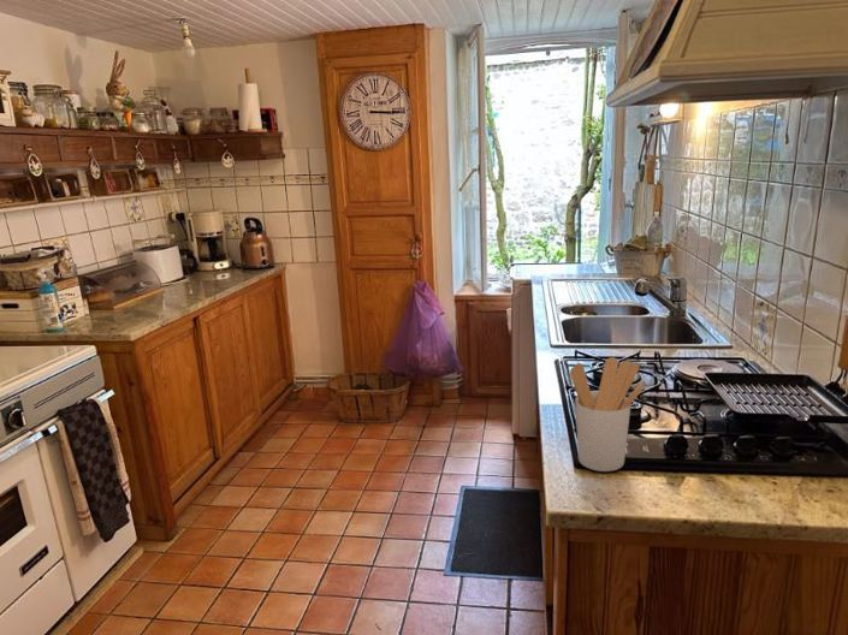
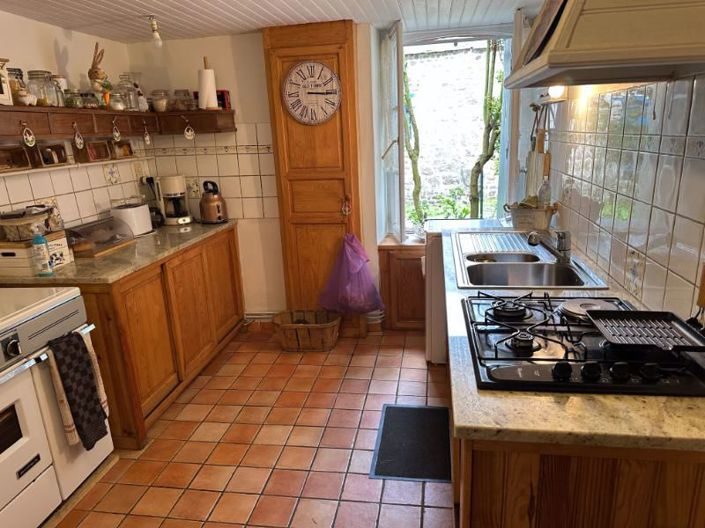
- utensil holder (607, 411)
